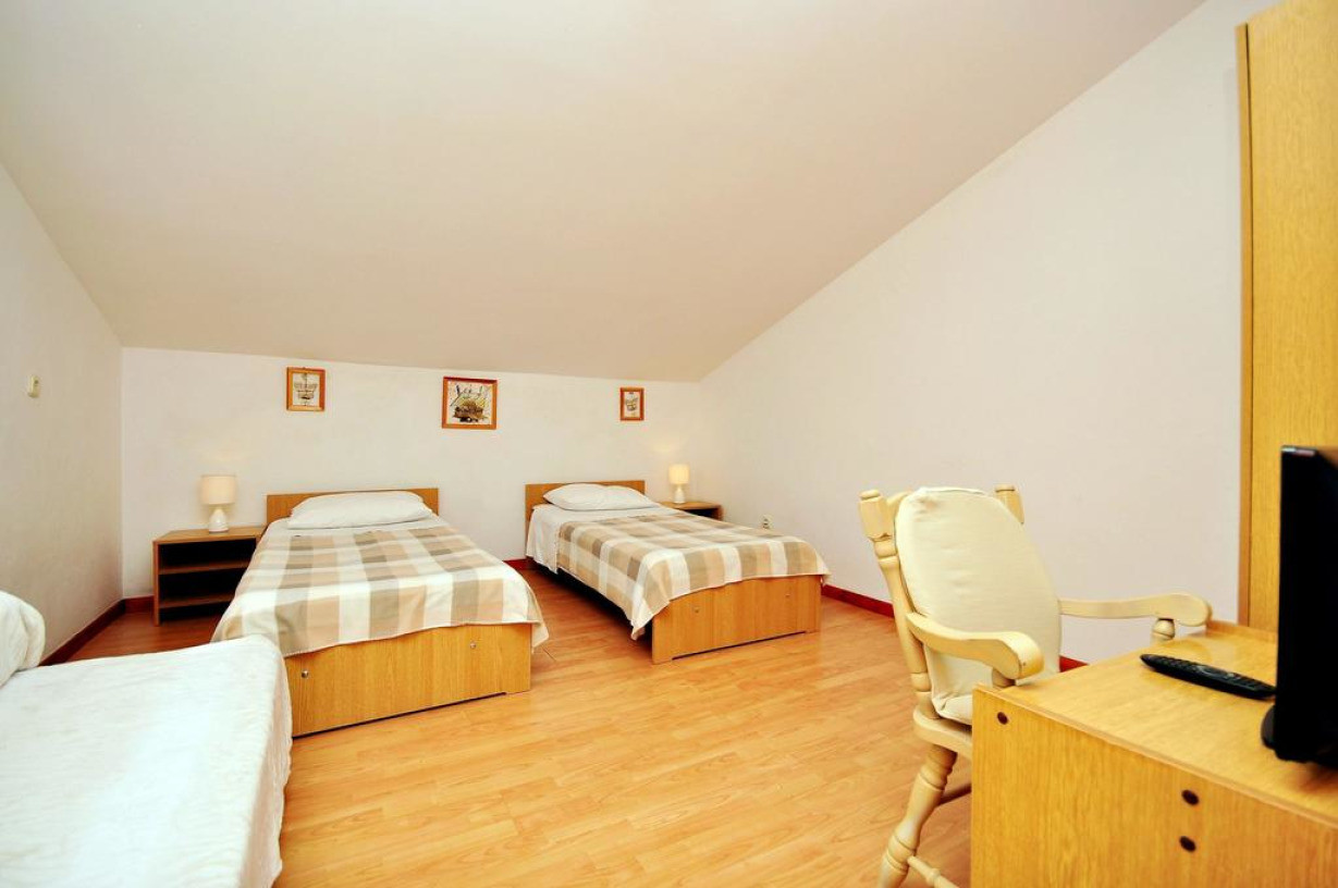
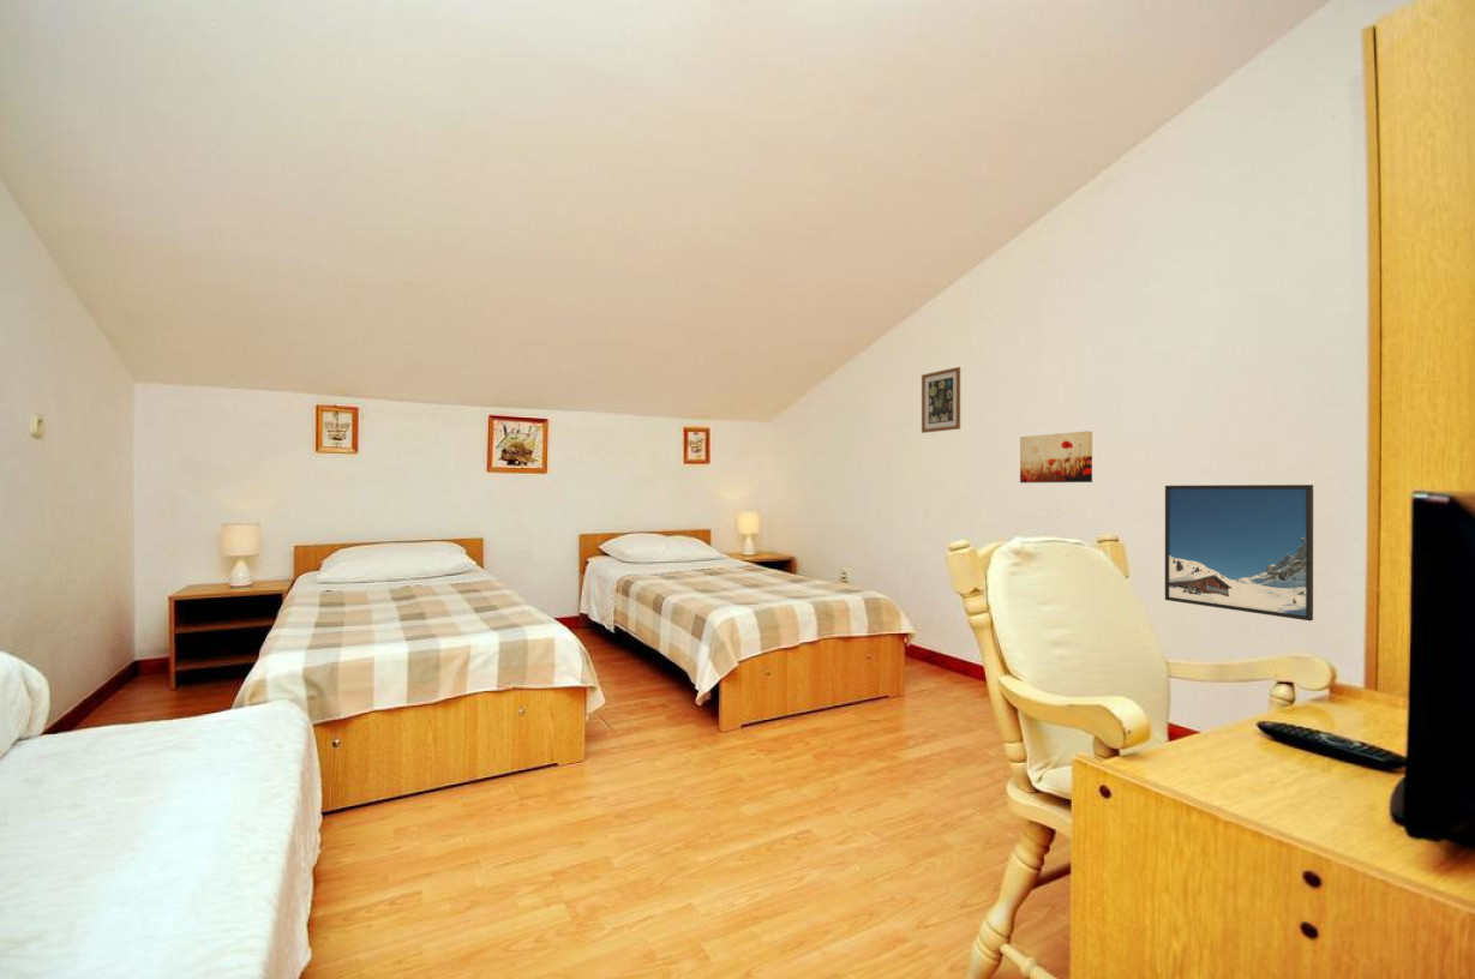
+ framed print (1233, 547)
+ wall art (1054, 458)
+ wall art (940, 401)
